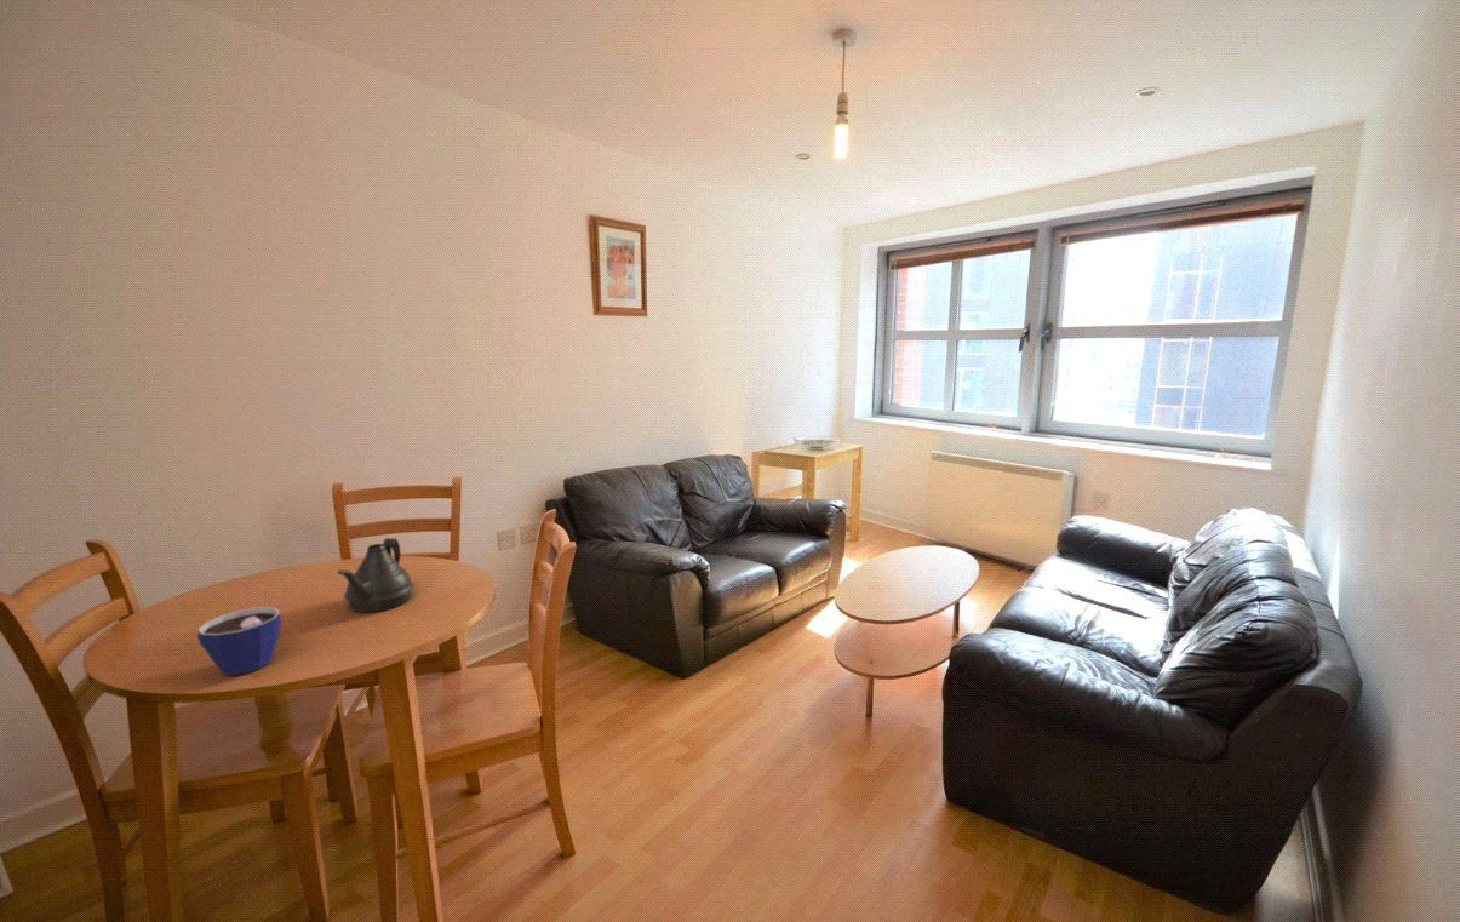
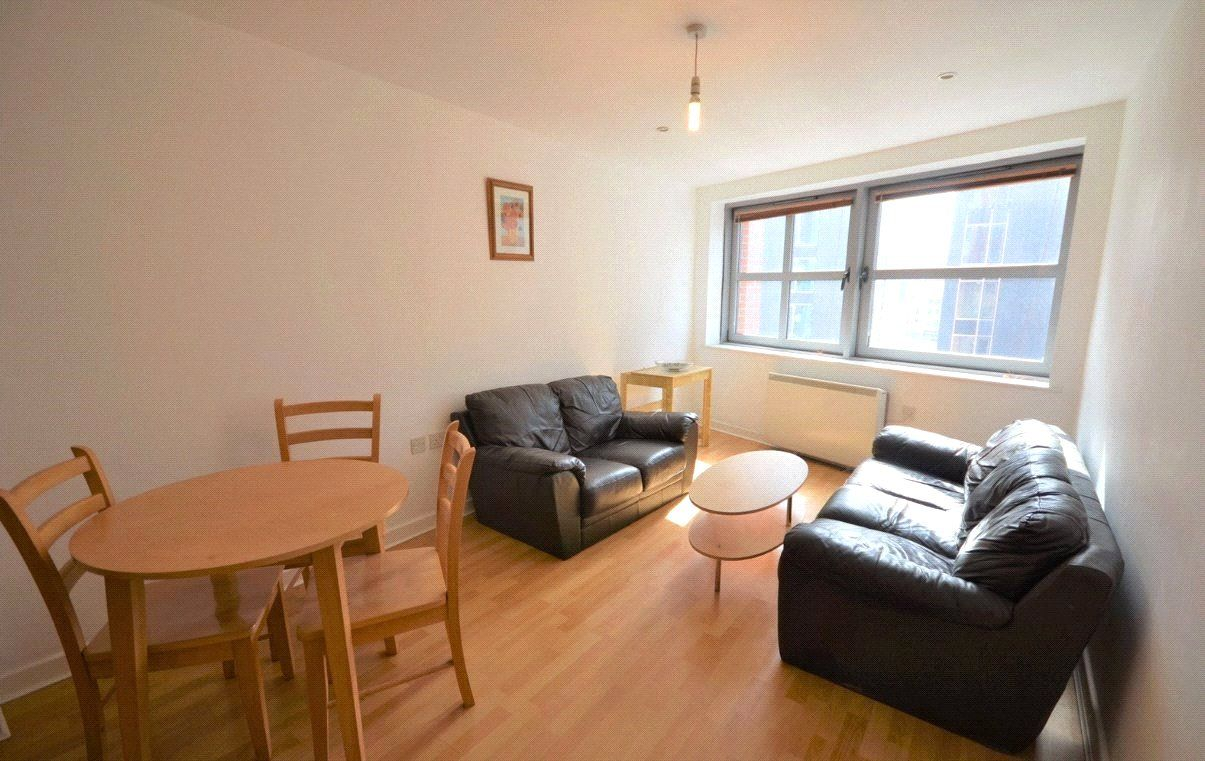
- cup (234, 641)
- teapot (370, 578)
